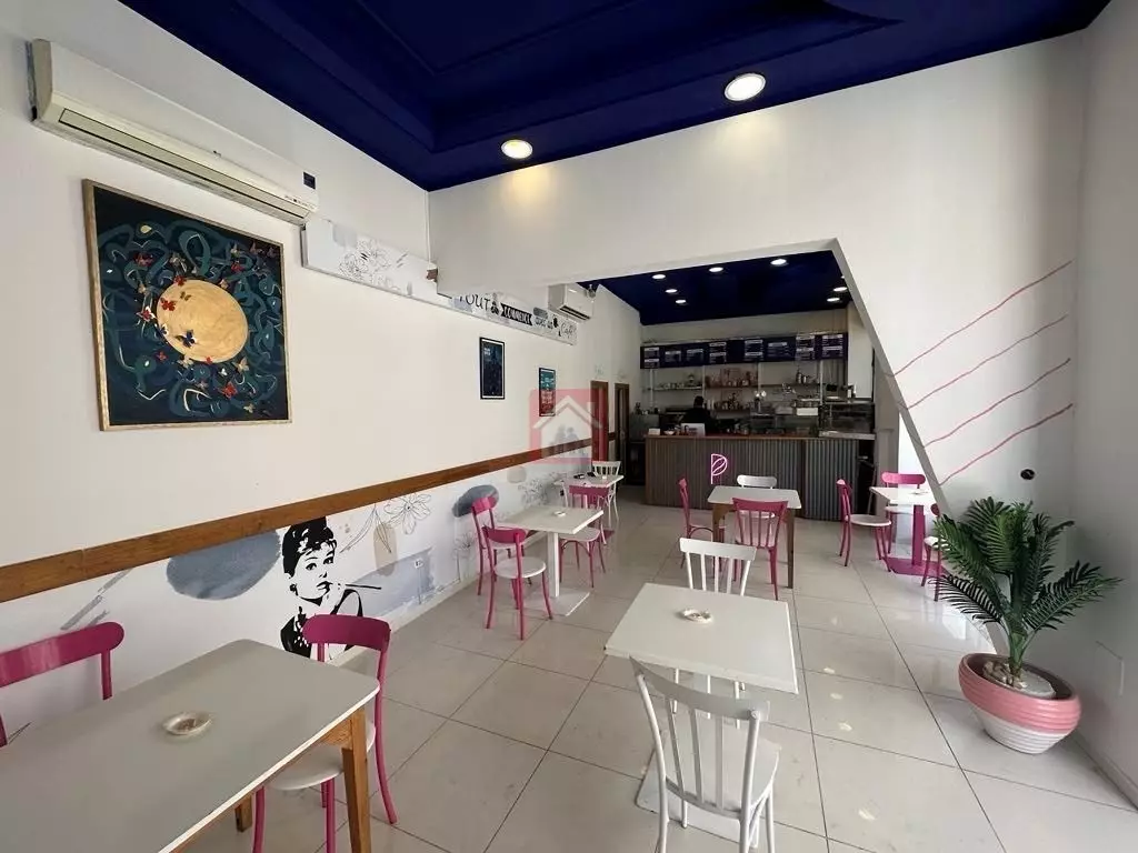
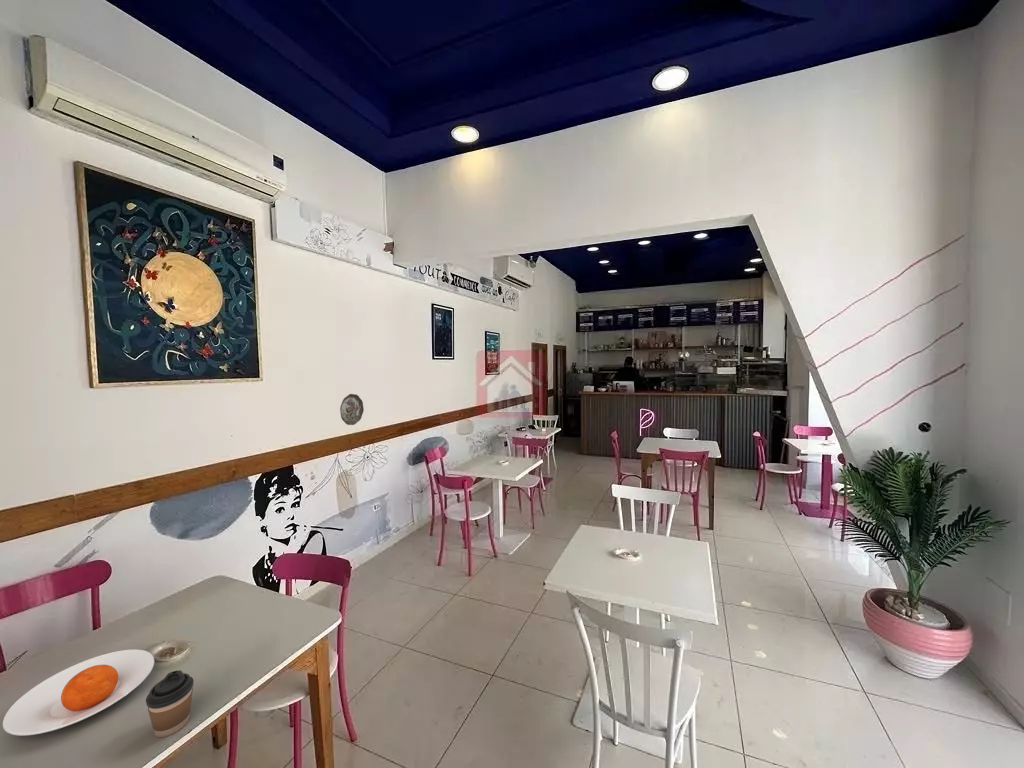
+ plate (85, 683)
+ coffee cup (171, 701)
+ decorative plate (351, 409)
